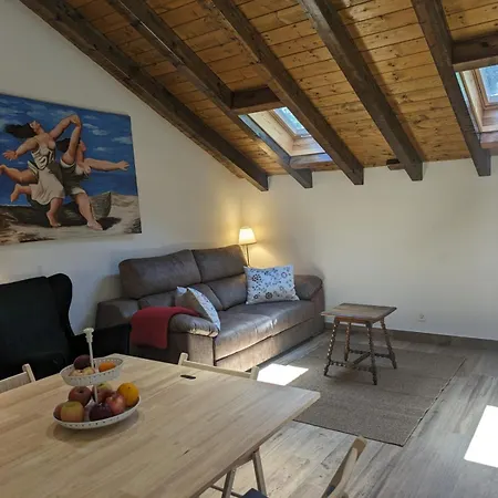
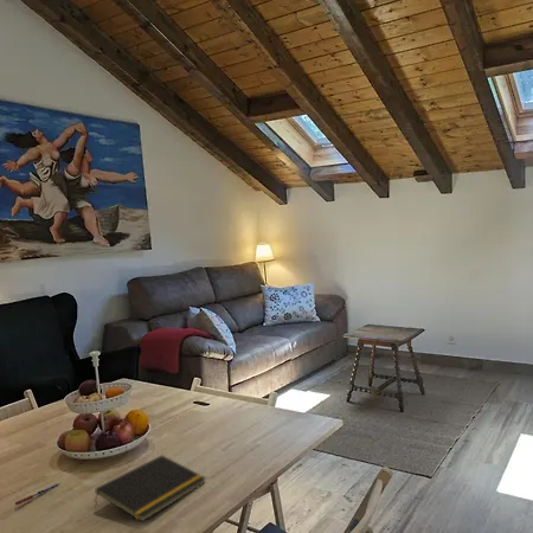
+ pen (39, 492)
+ notepad (153, 484)
